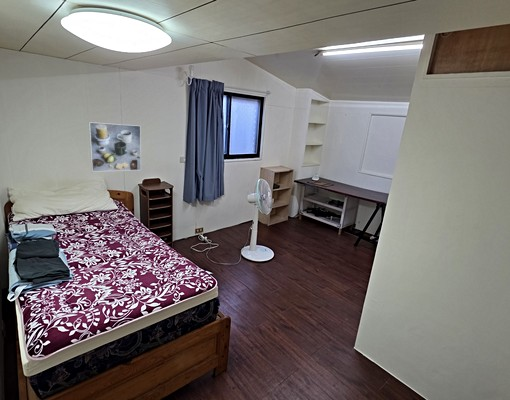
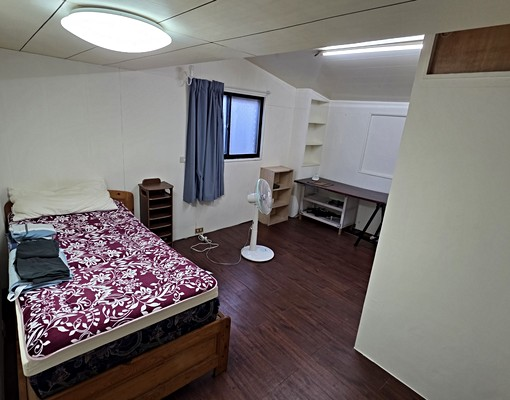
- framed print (116, 147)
